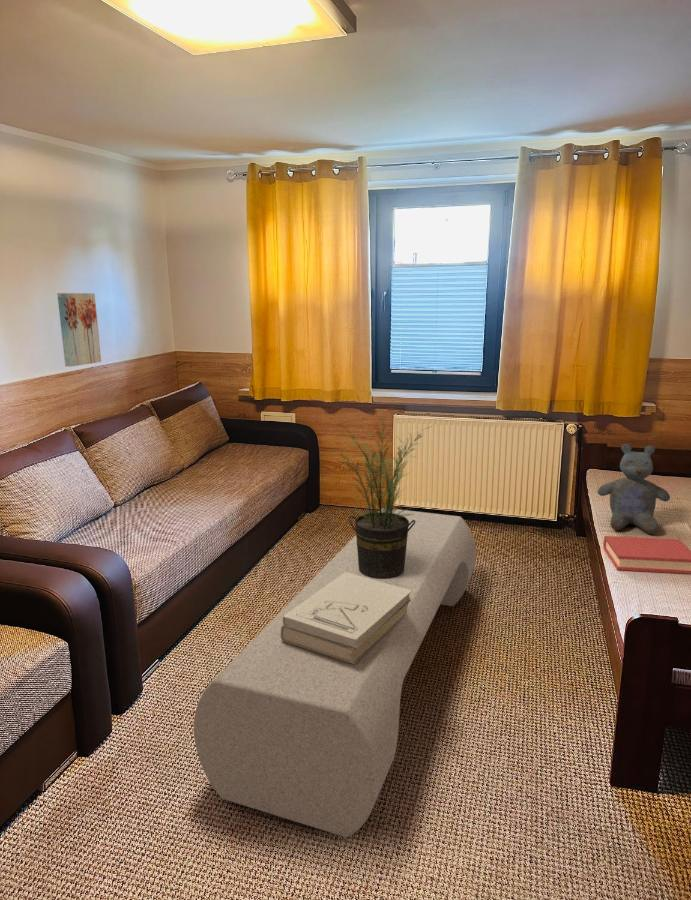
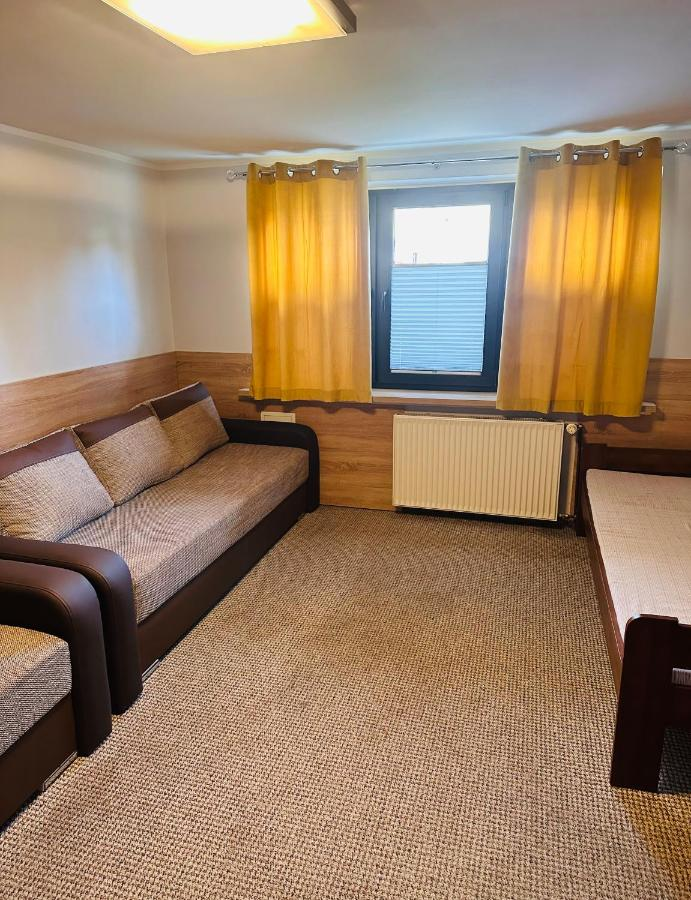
- books (348, 613)
- hardback book (649, 553)
- wall art (80, 329)
- stuffed bear (635, 487)
- bench (382, 637)
- potted plant (380, 494)
